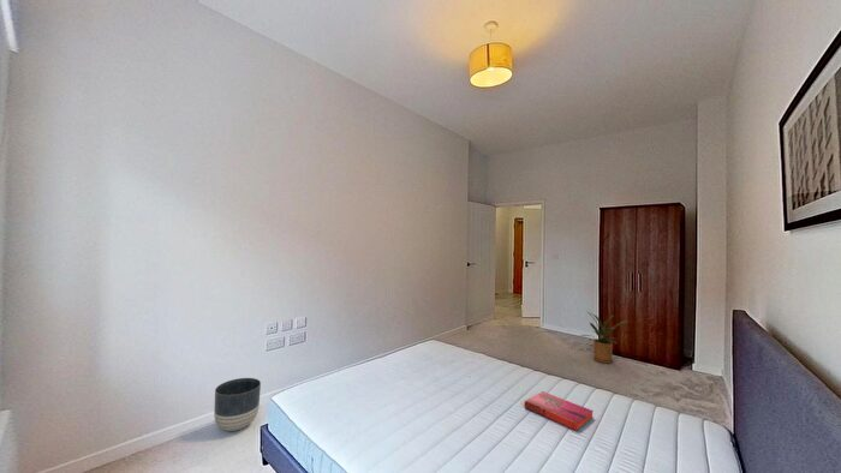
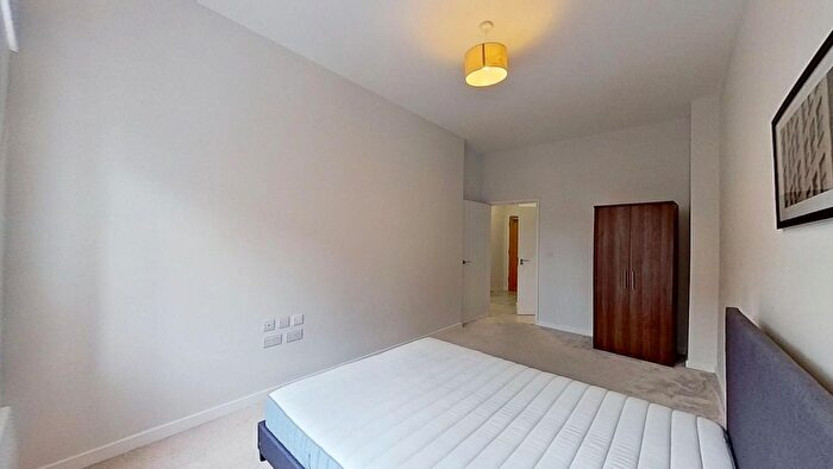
- planter (237, 406)
- house plant (603, 337)
- hardback book (557, 408)
